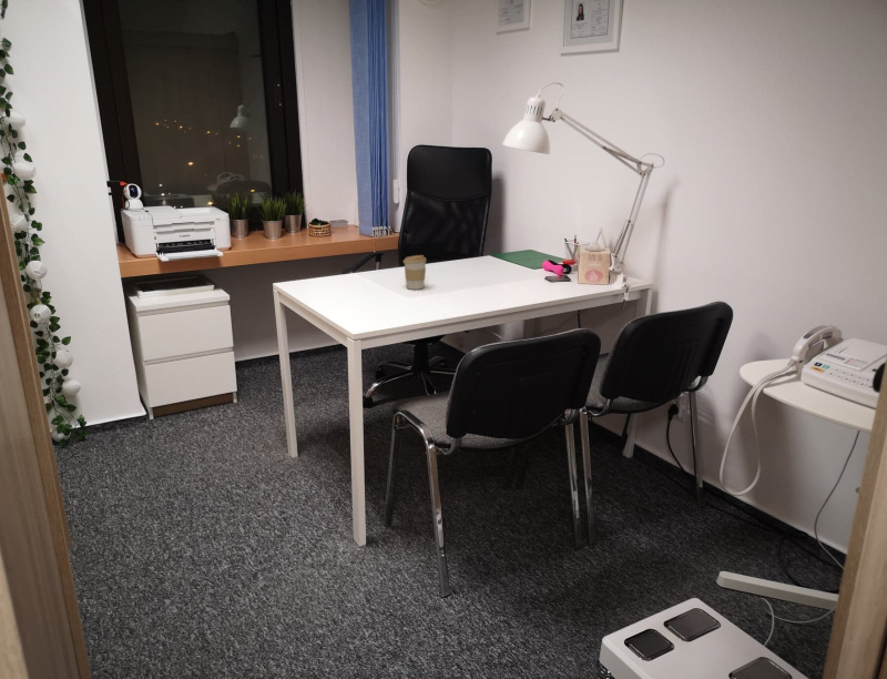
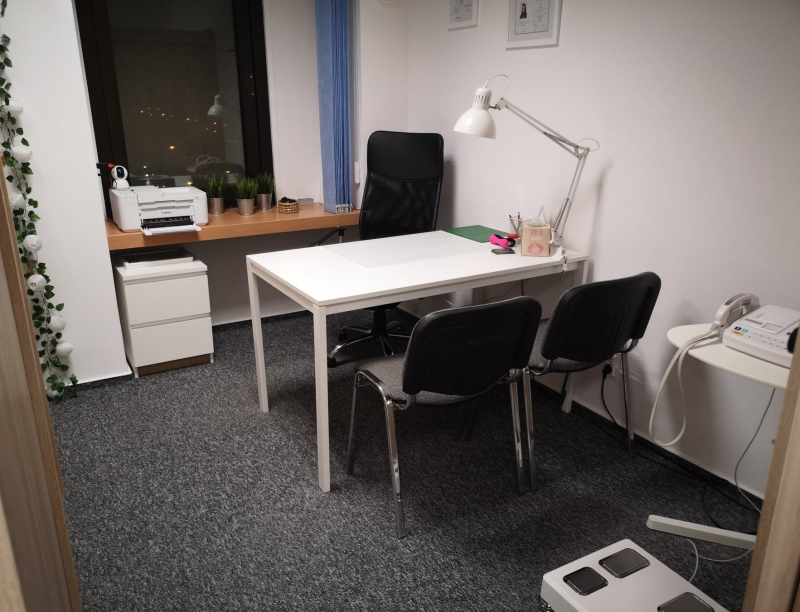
- coffee cup (415, 271)
